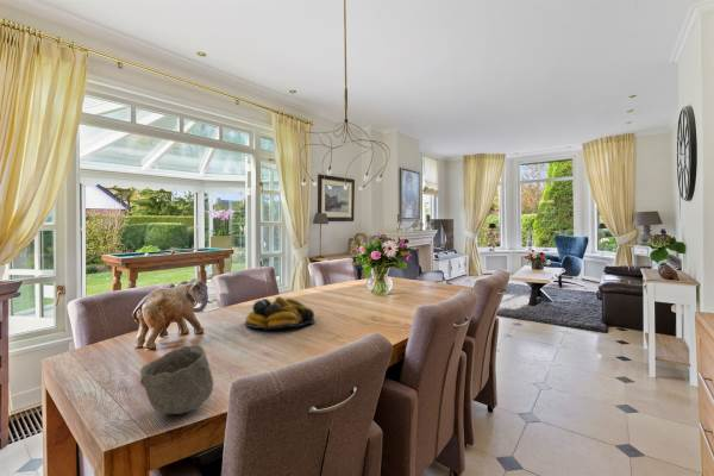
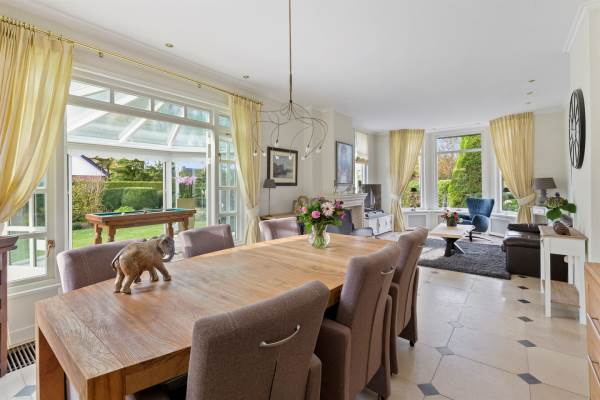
- bowl (177, 381)
- fruit bowl (280, 309)
